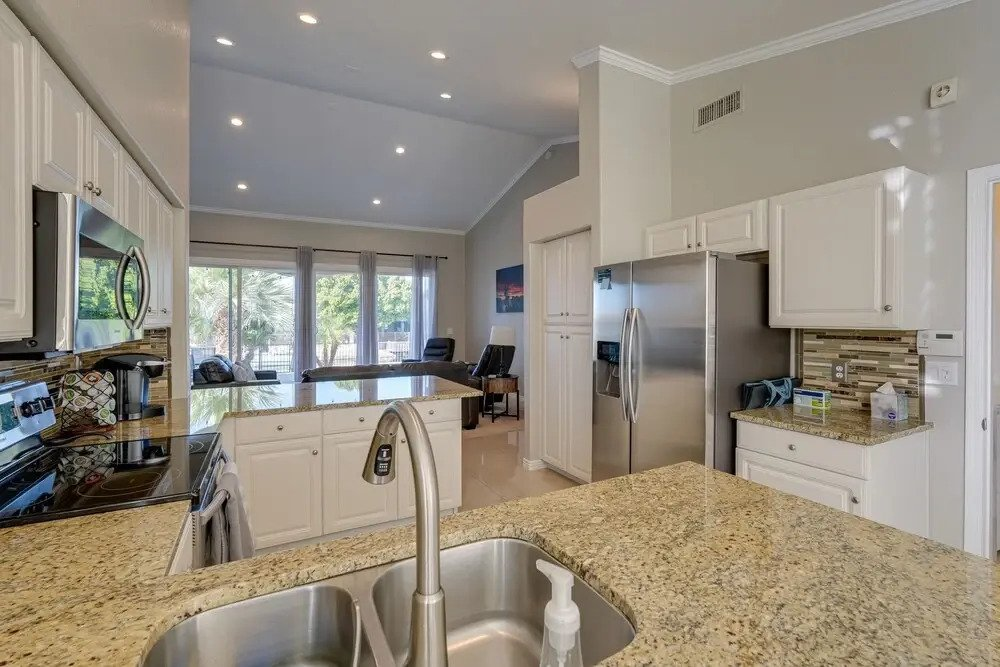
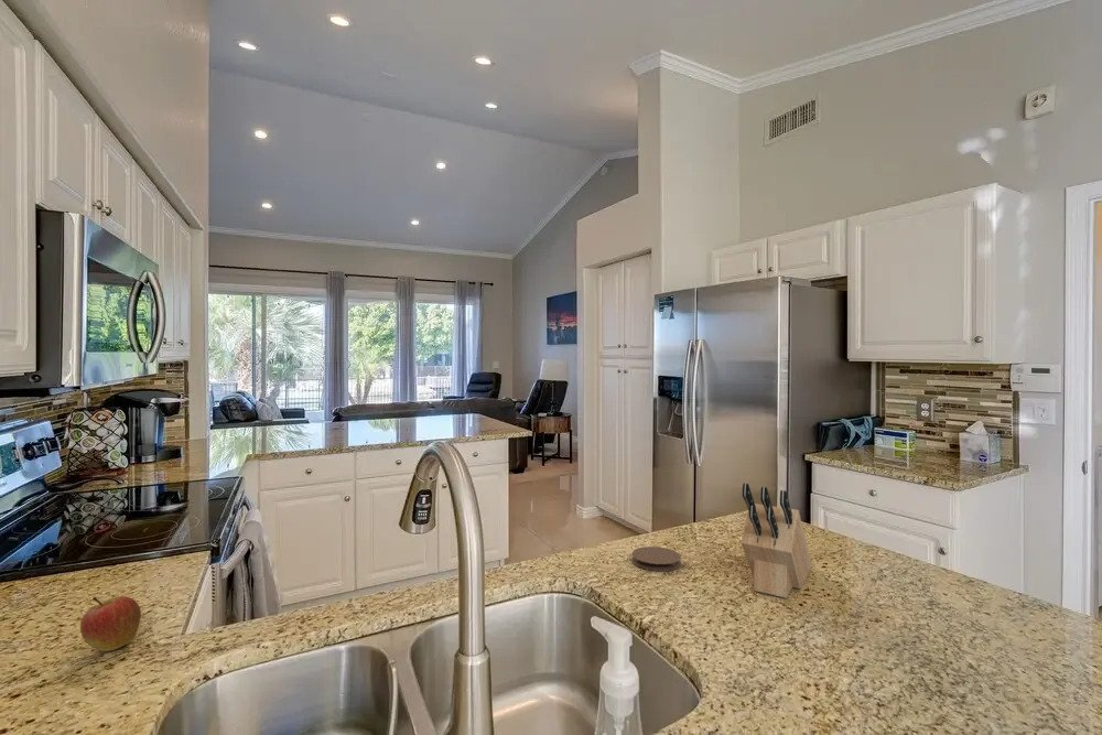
+ coaster (656, 558)
+ knife block (776, 530)
+ fruit (110, 619)
